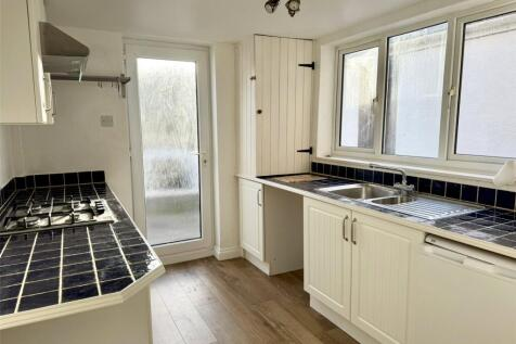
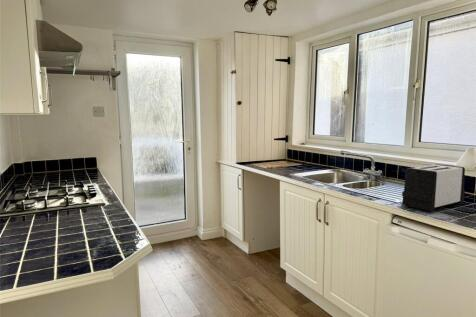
+ toaster (434, 186)
